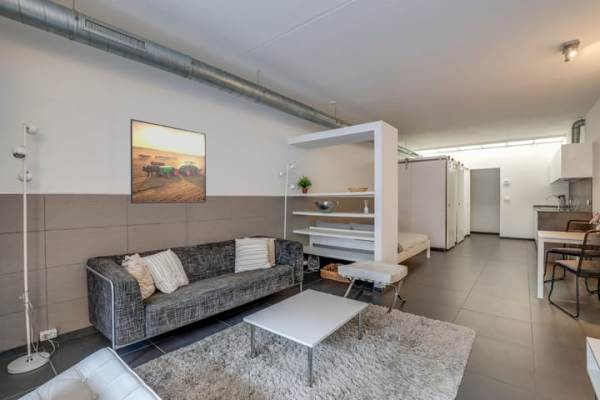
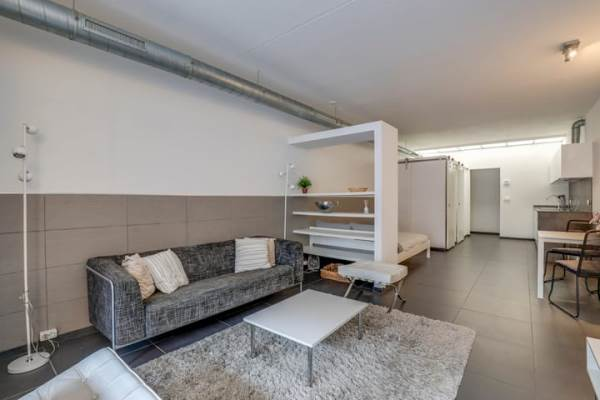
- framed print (172, 165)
